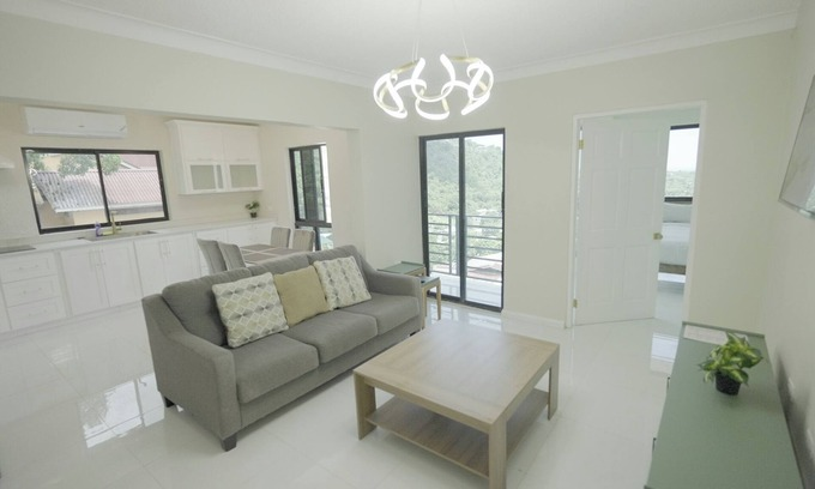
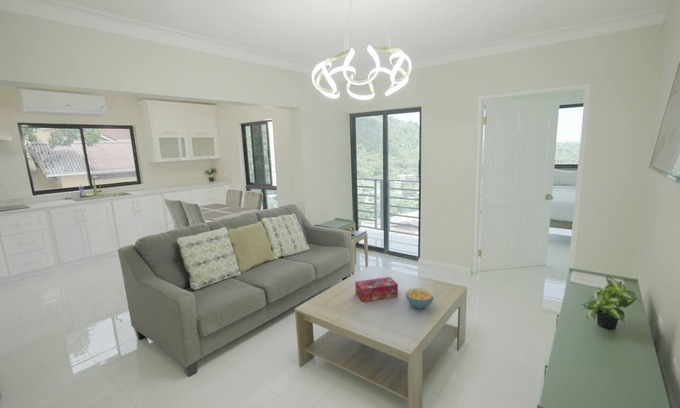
+ tissue box (376, 288)
+ cereal bowl (419, 300)
